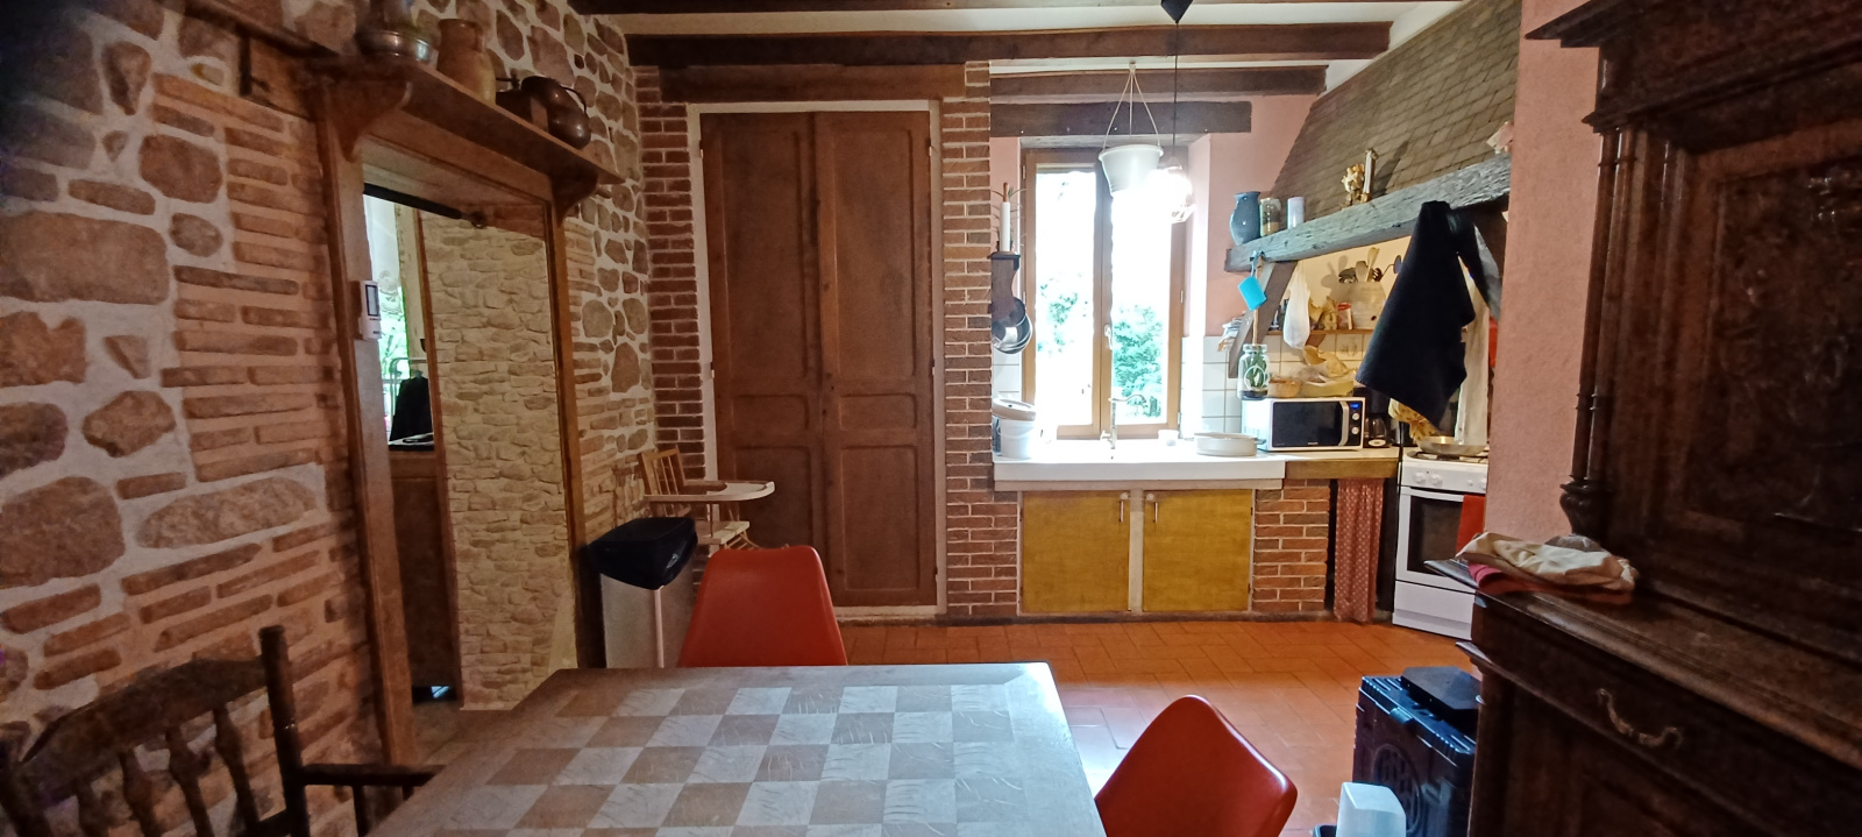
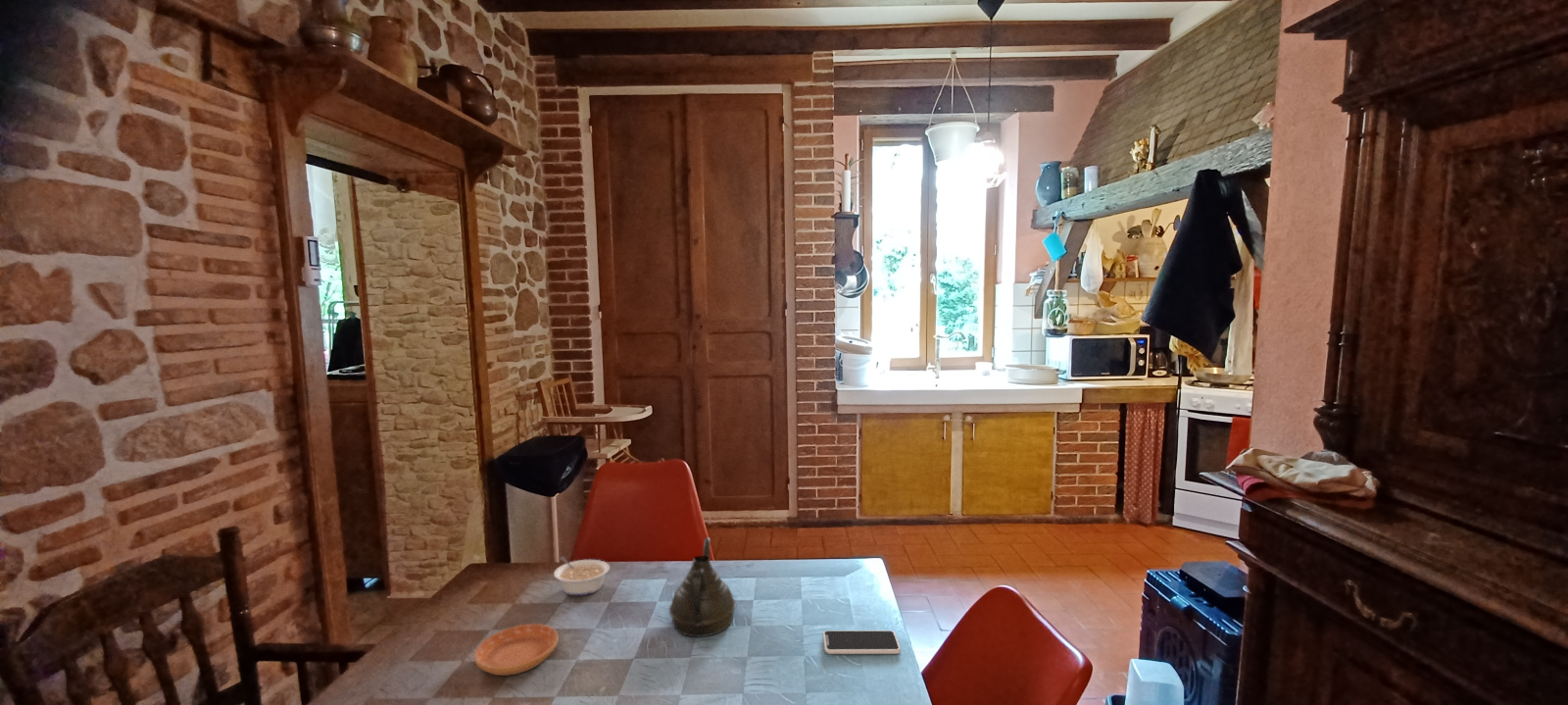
+ smartphone (860, 641)
+ teapot (704, 582)
+ legume (580, 577)
+ saucer (517, 650)
